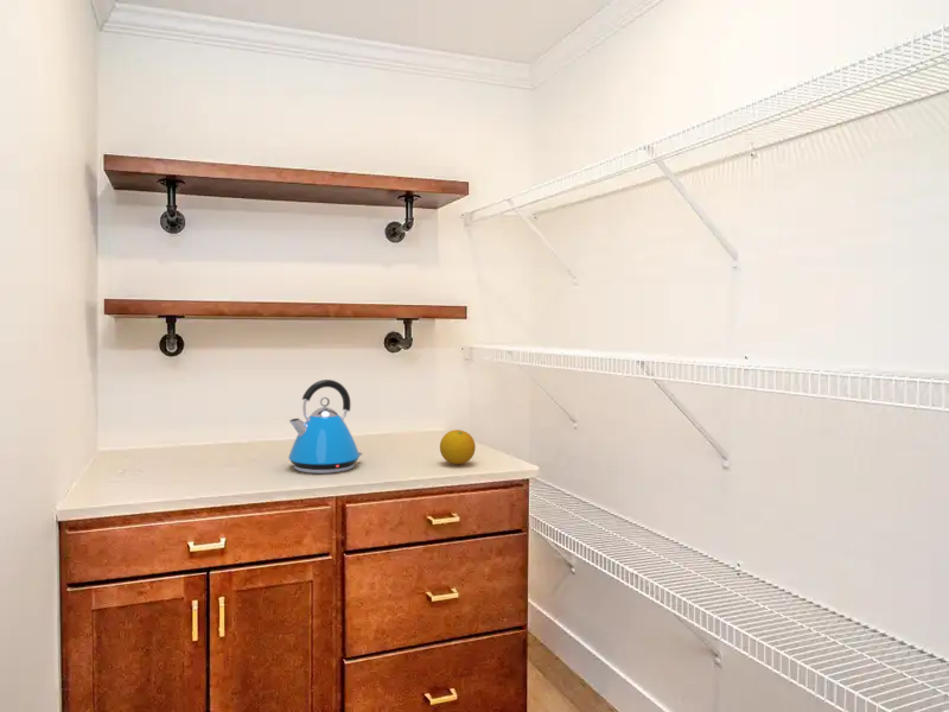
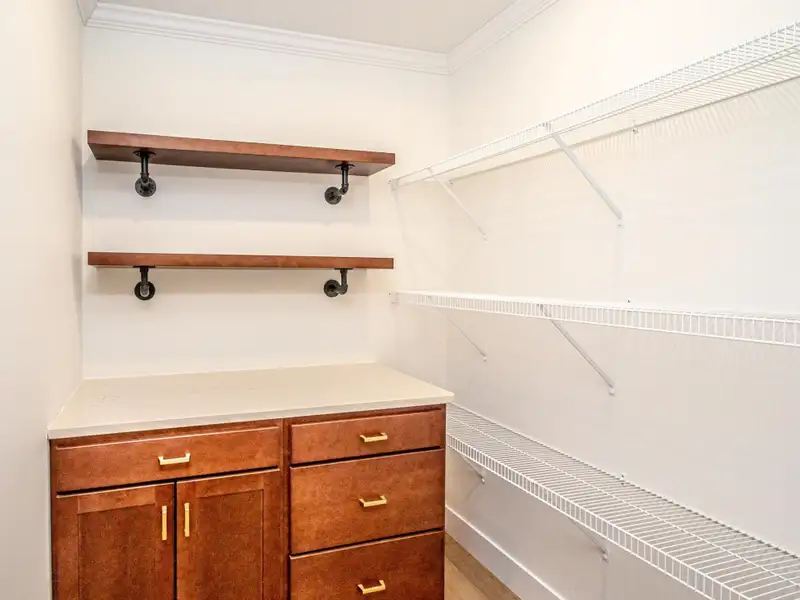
- fruit (457, 446)
- kettle (326, 422)
